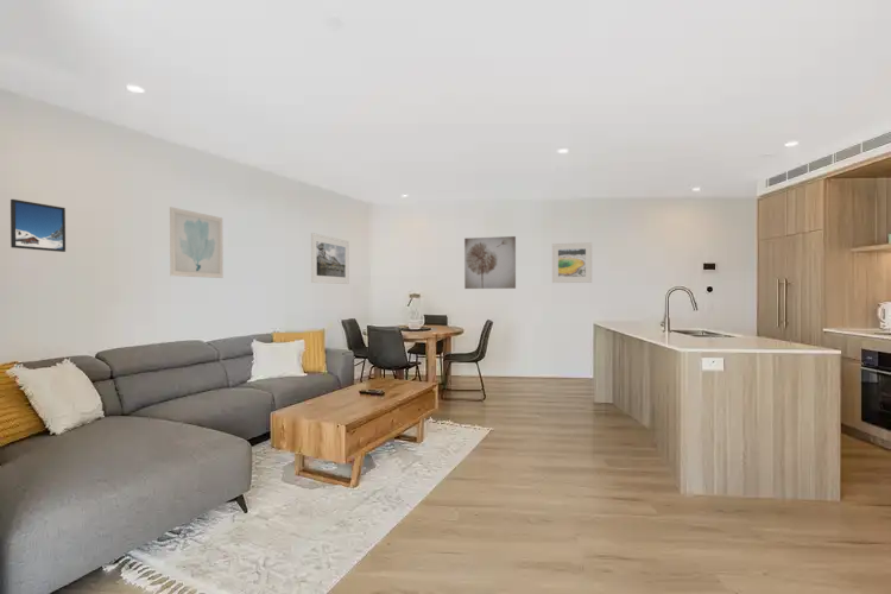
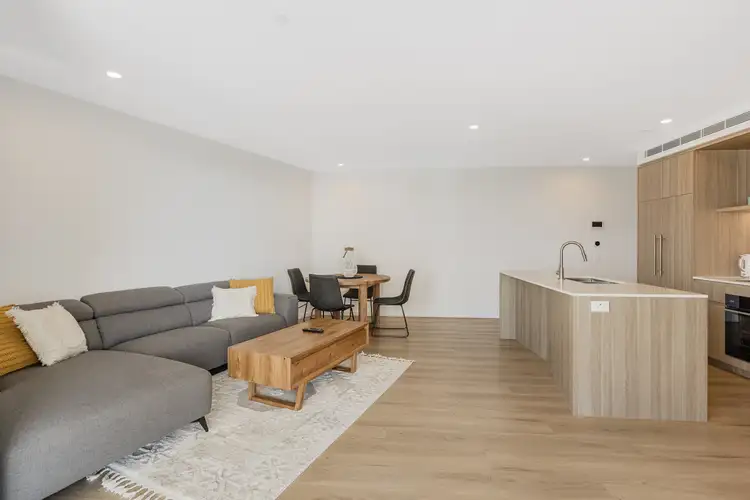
- wall art (197, 245)
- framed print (571, 263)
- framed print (330, 260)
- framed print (39, 226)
- wall art (489, 263)
